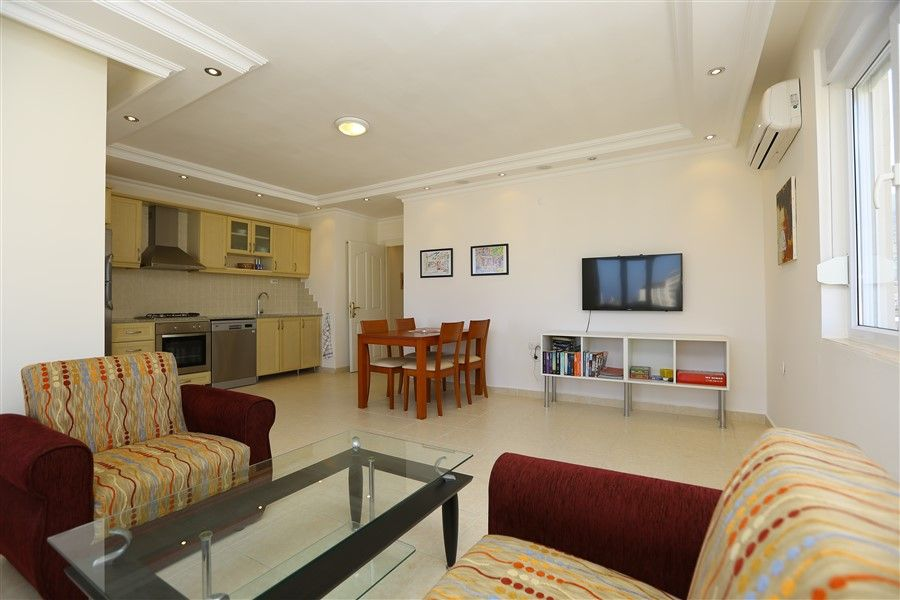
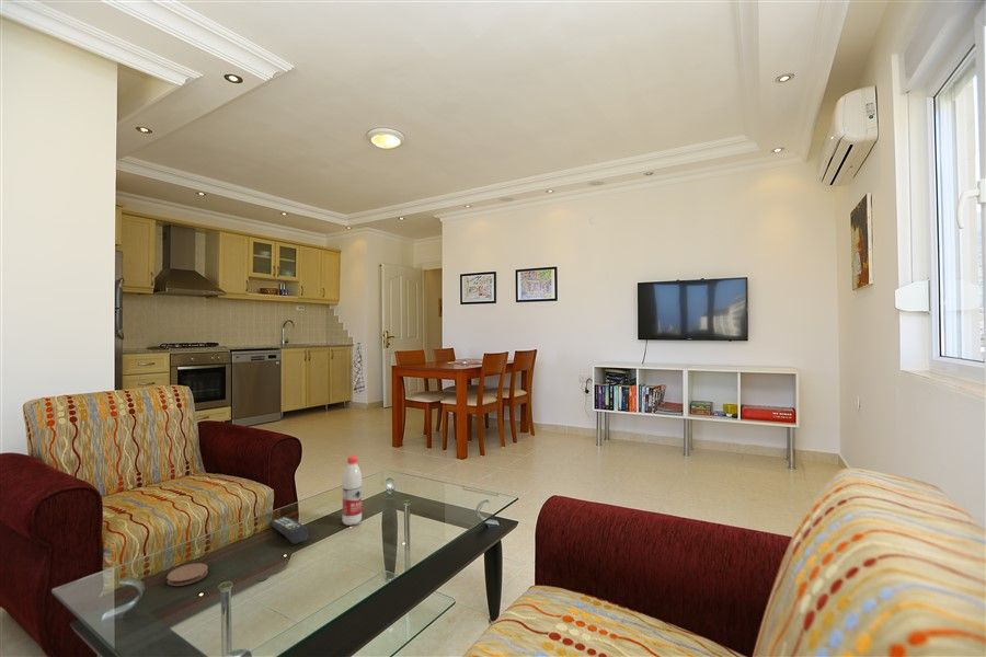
+ water bottle (352, 489)
+ remote control (288, 528)
+ coaster (187, 574)
